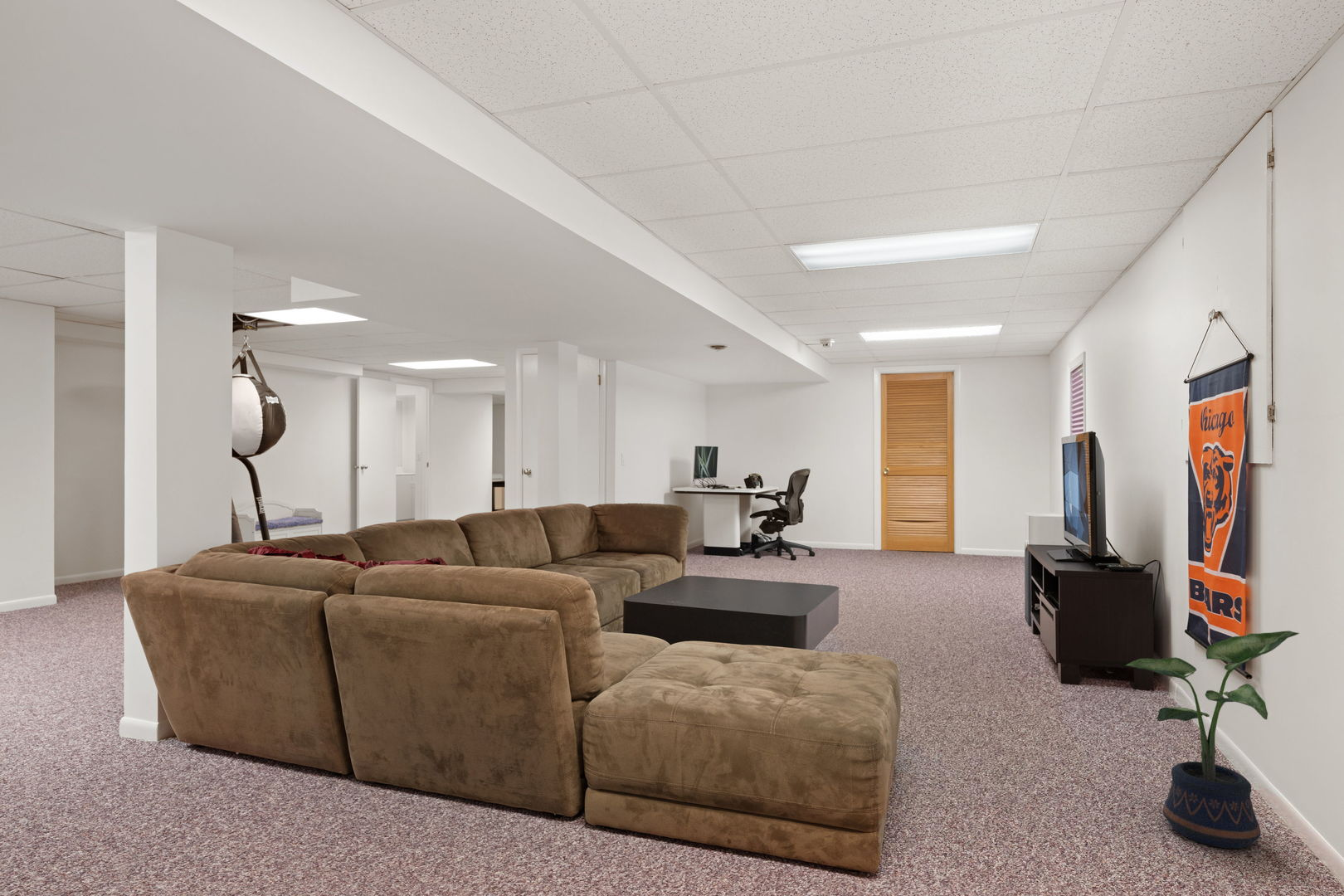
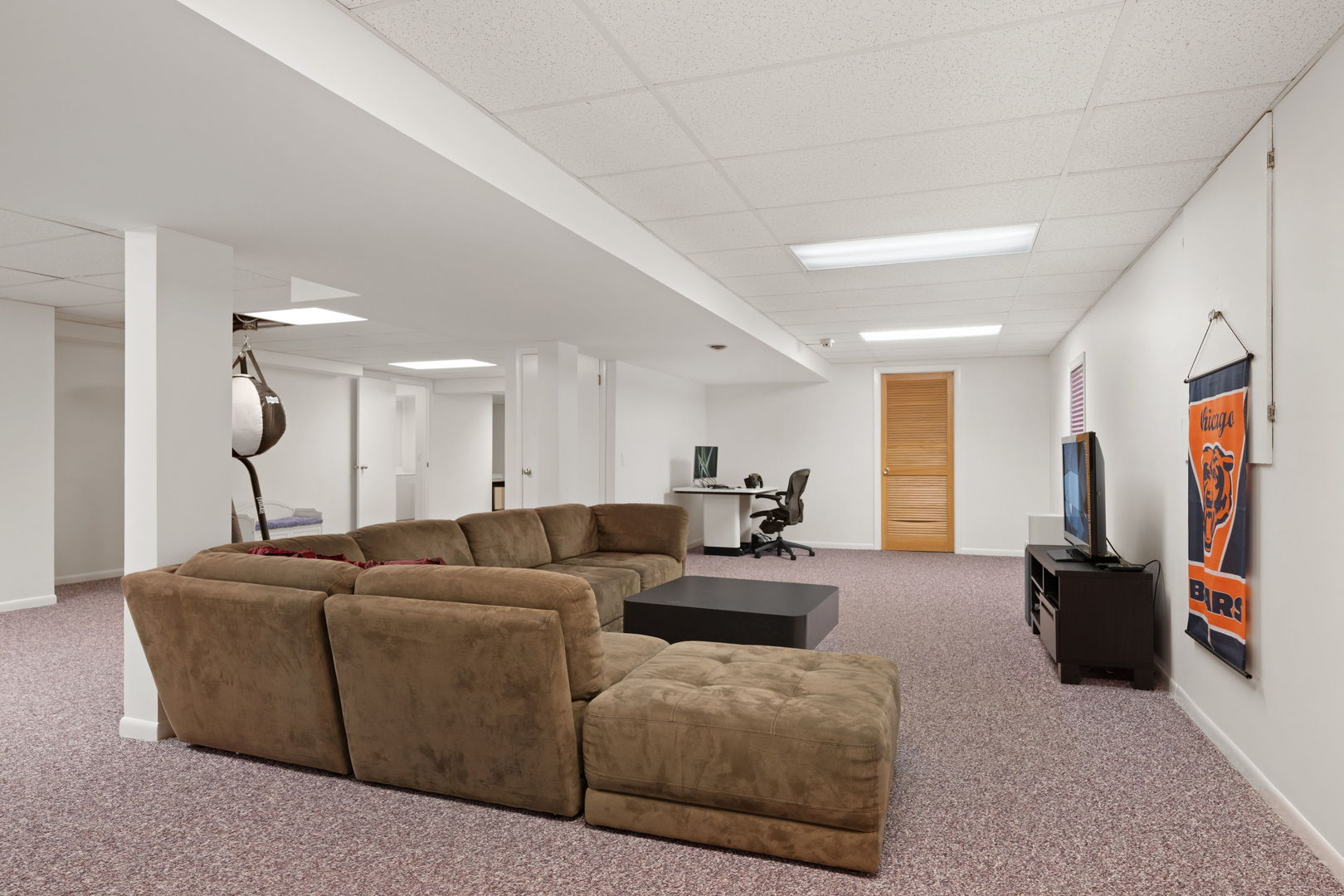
- potted plant (1214, 738)
